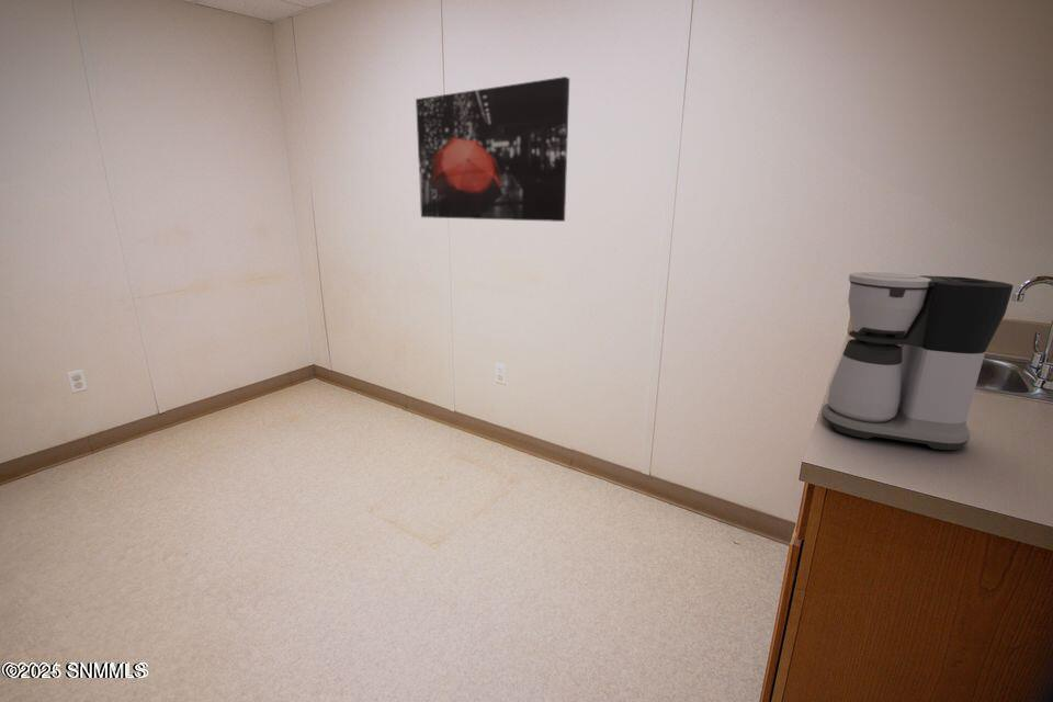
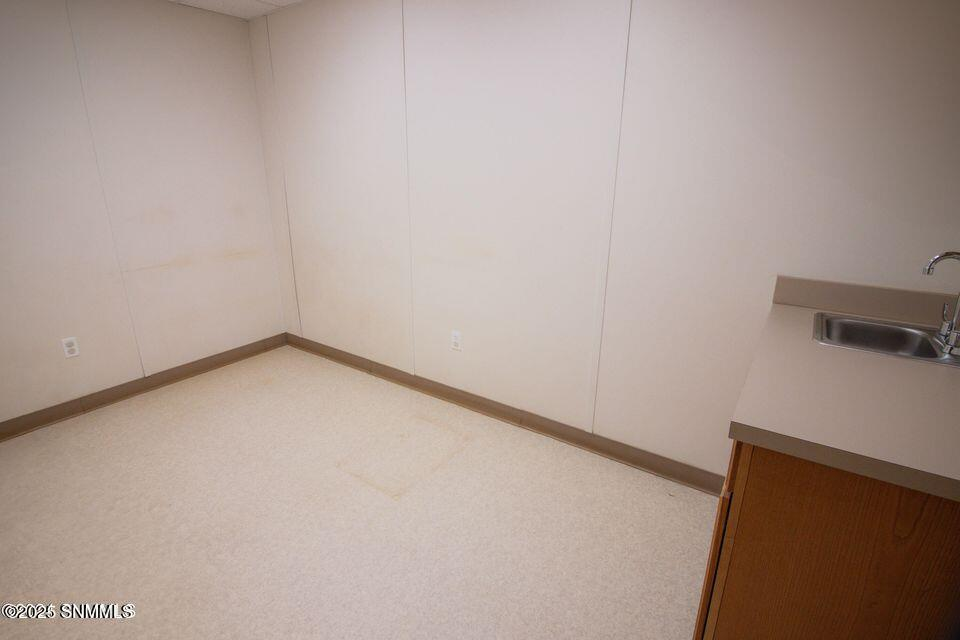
- wall art (486, 156)
- coffee maker (904, 353)
